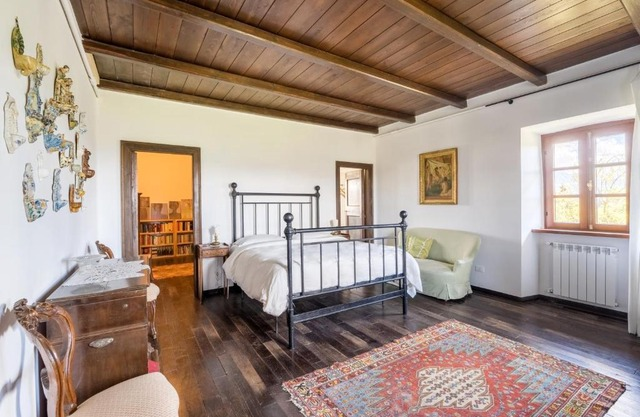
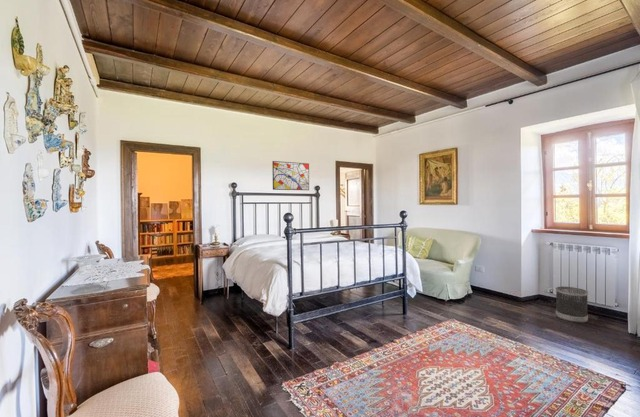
+ wastebasket (571, 303)
+ wall art (291, 176)
